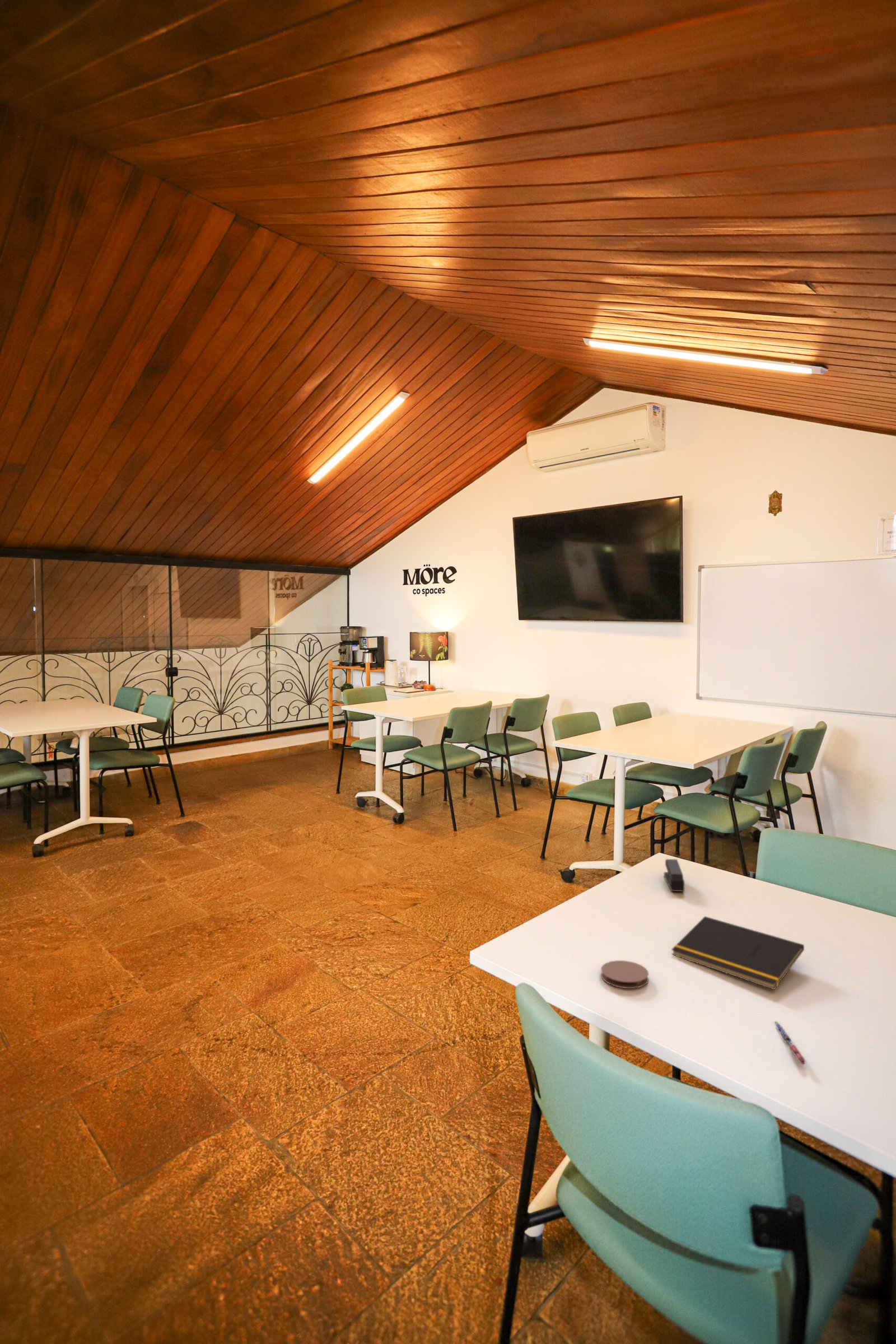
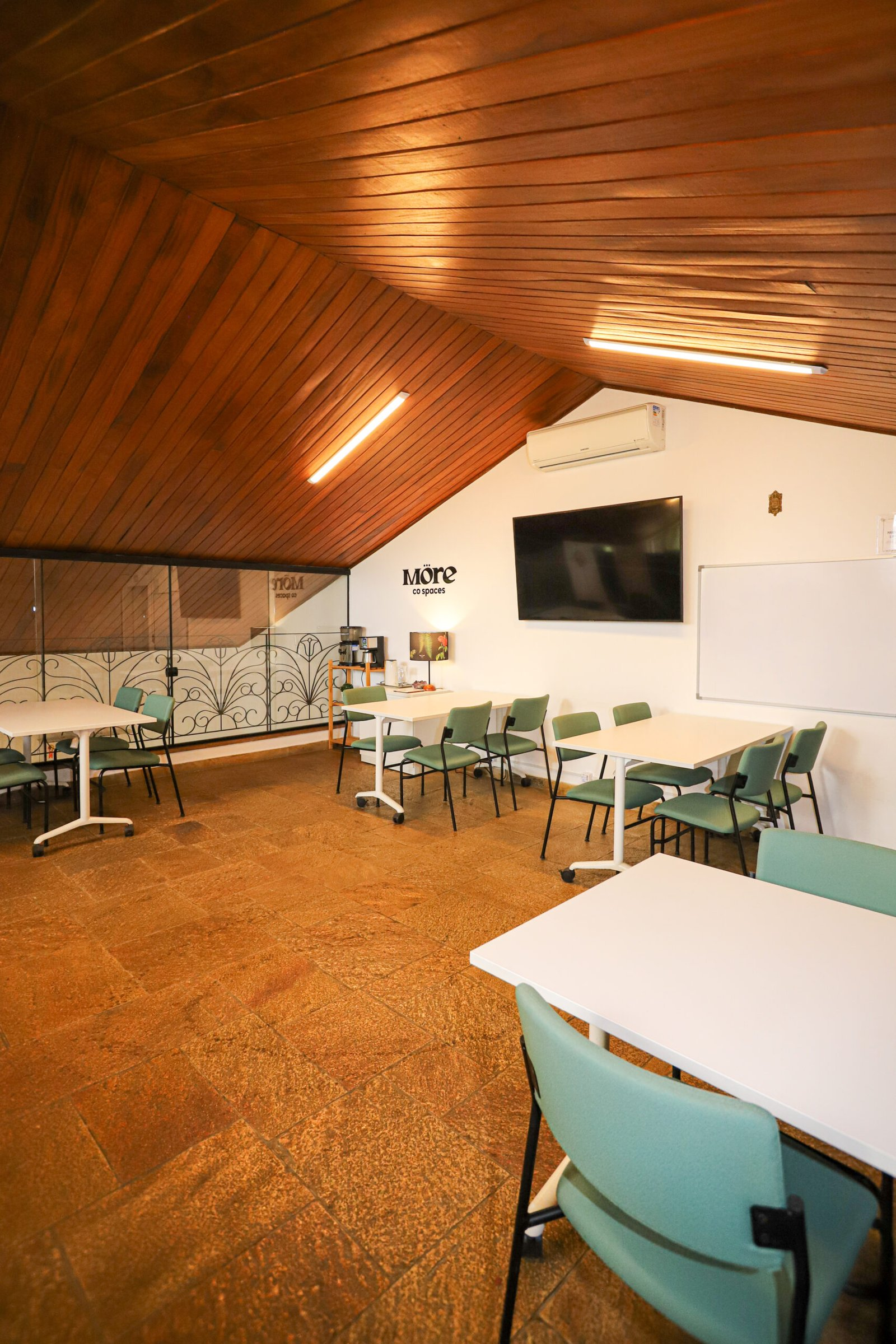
- stapler (674, 873)
- coaster (624, 974)
- pen (788, 1040)
- notepad (736, 950)
